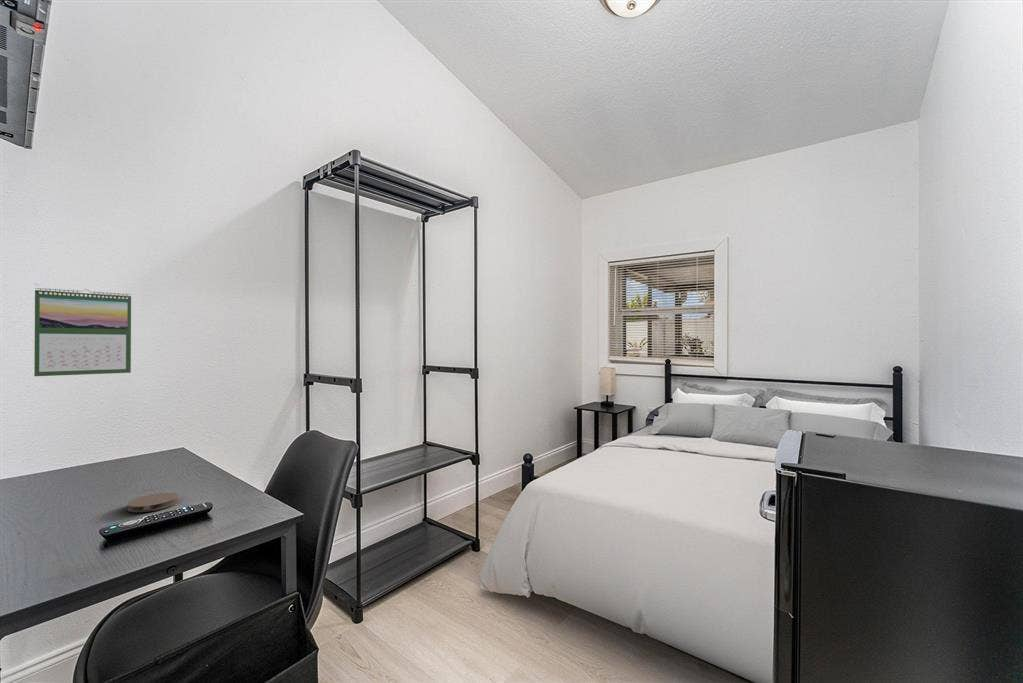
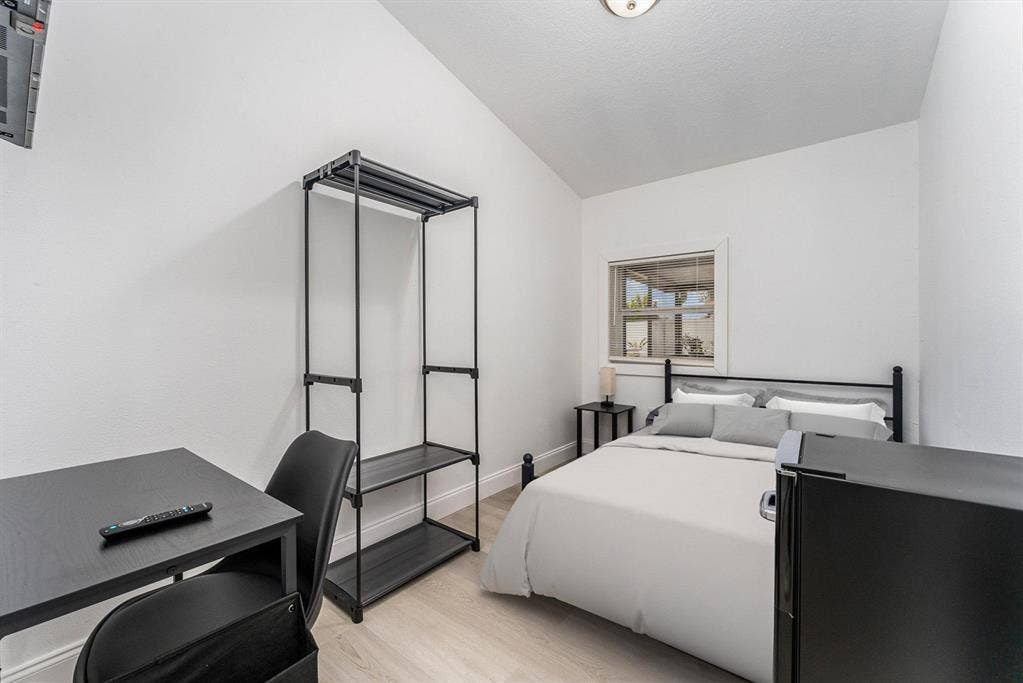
- calendar (85, 331)
- coaster (153, 501)
